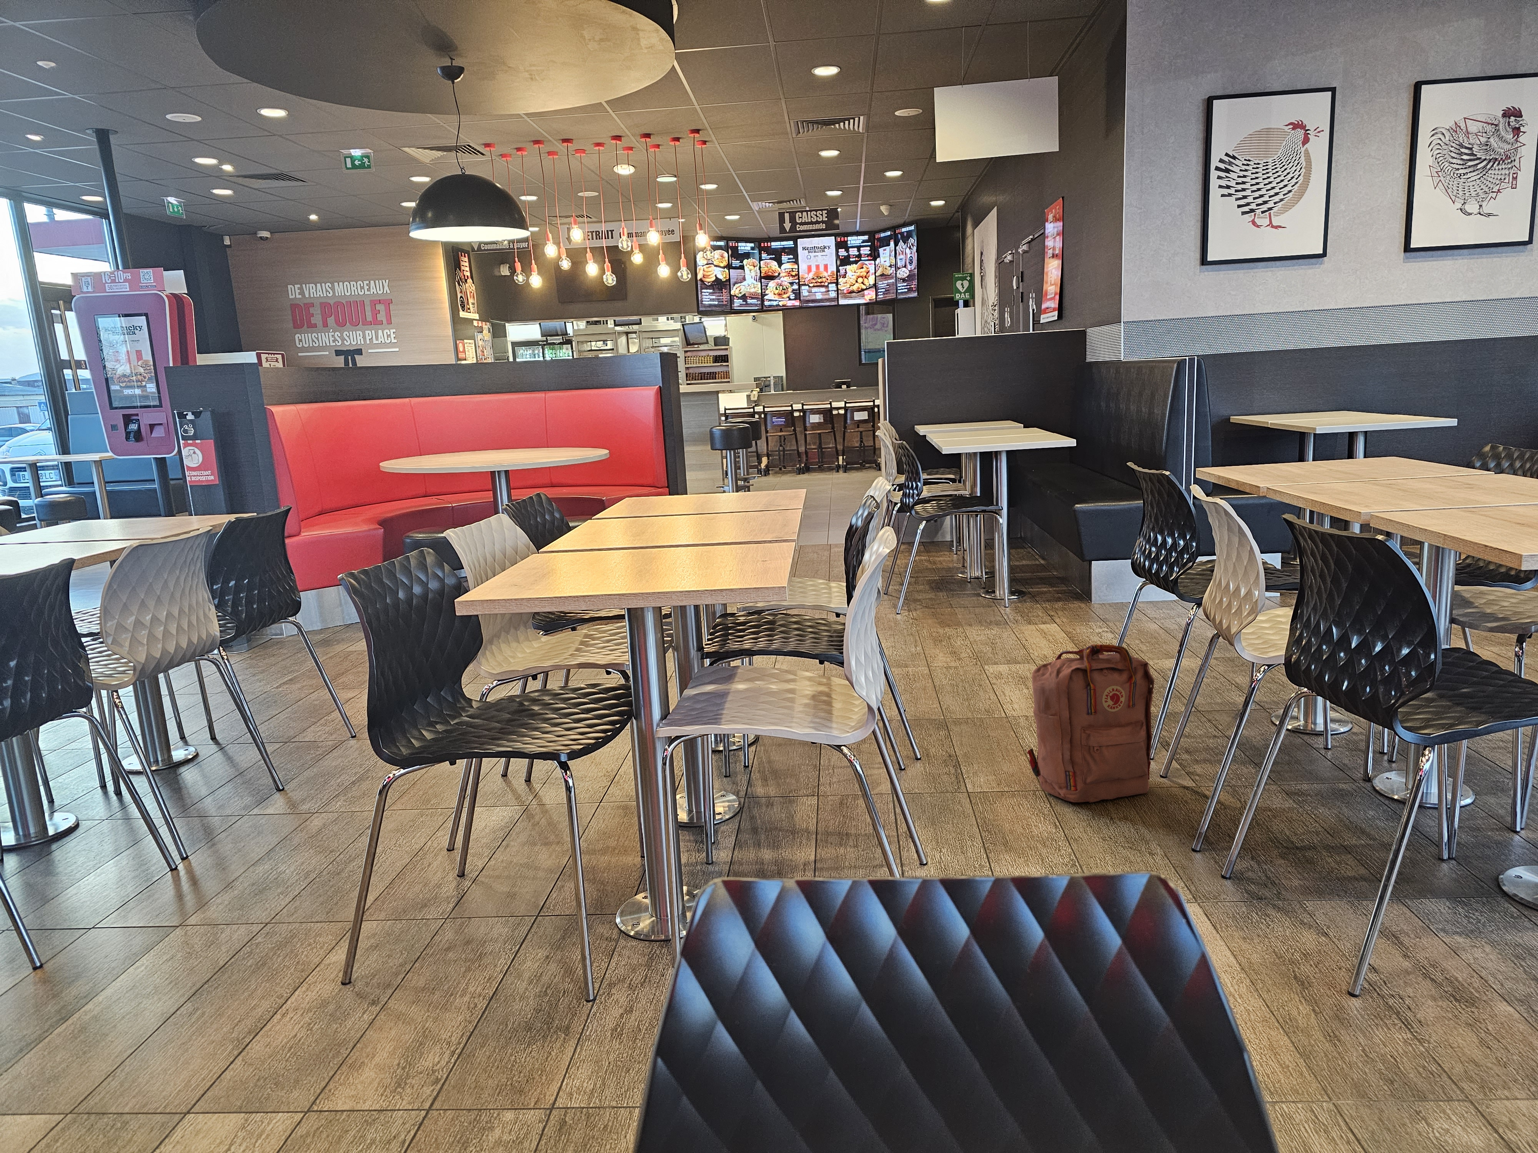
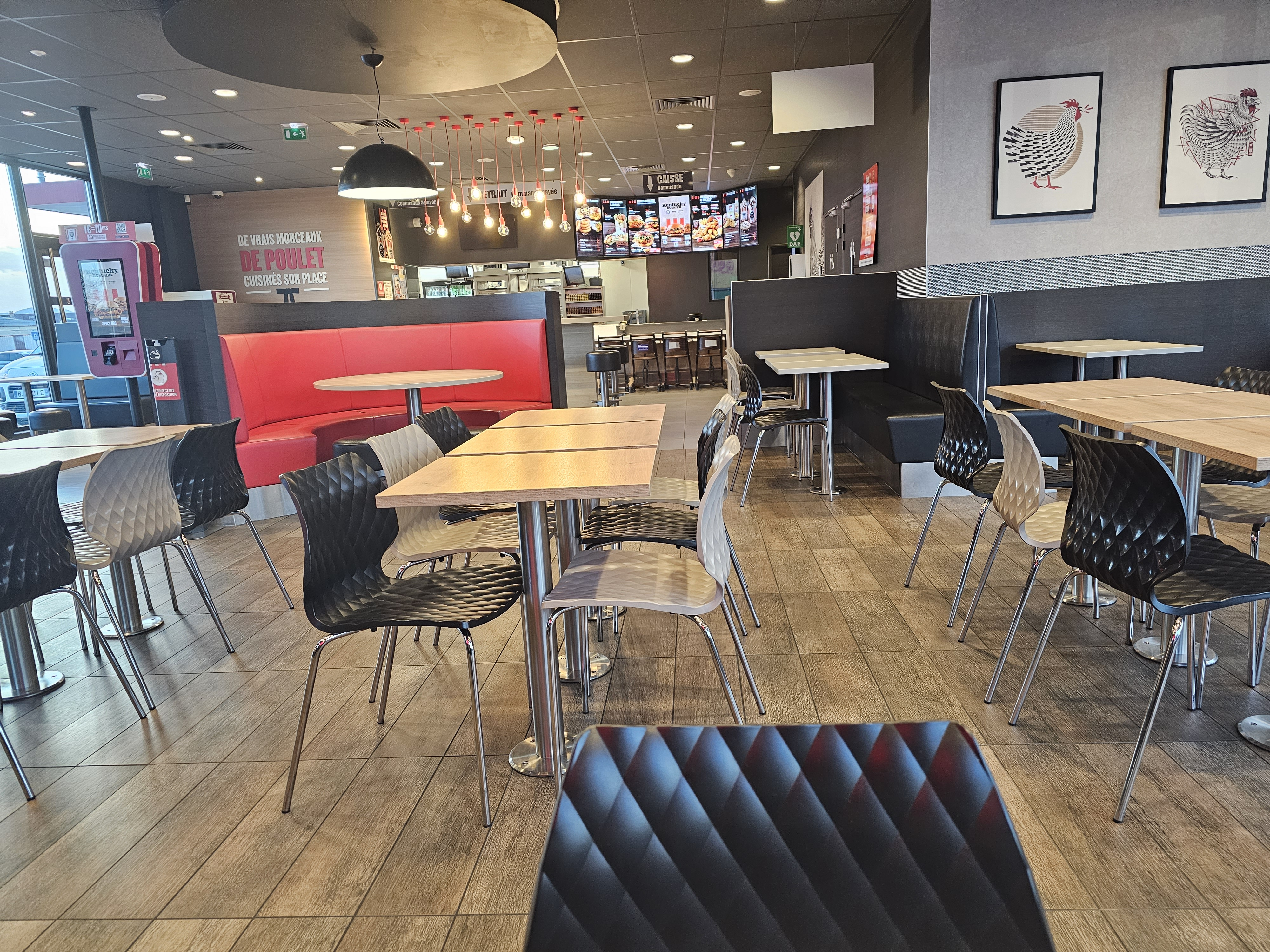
- backpack (1089, 717)
